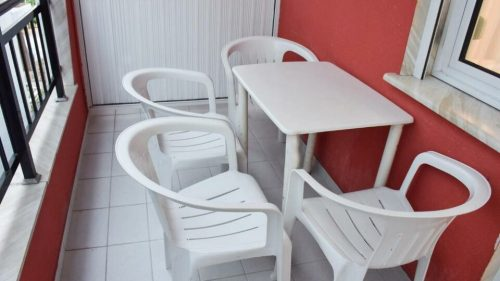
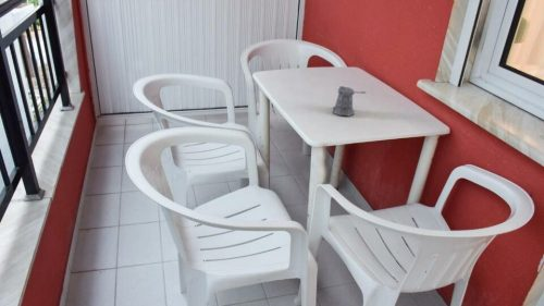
+ pepper shaker (347, 99)
